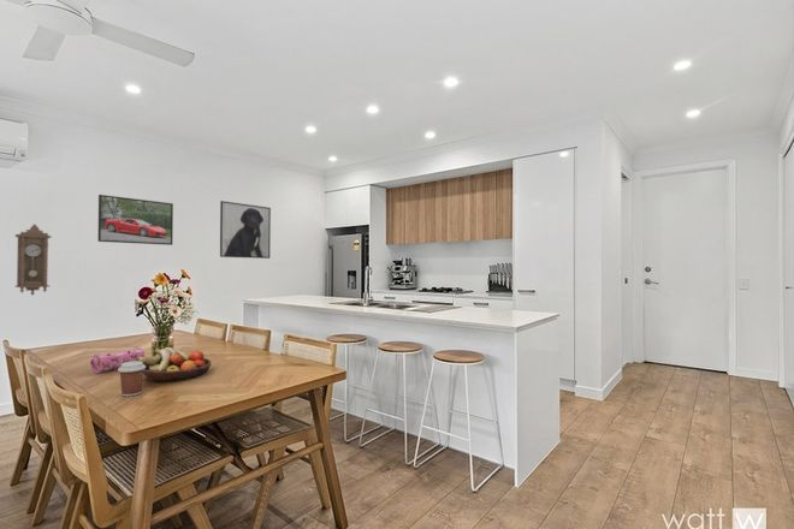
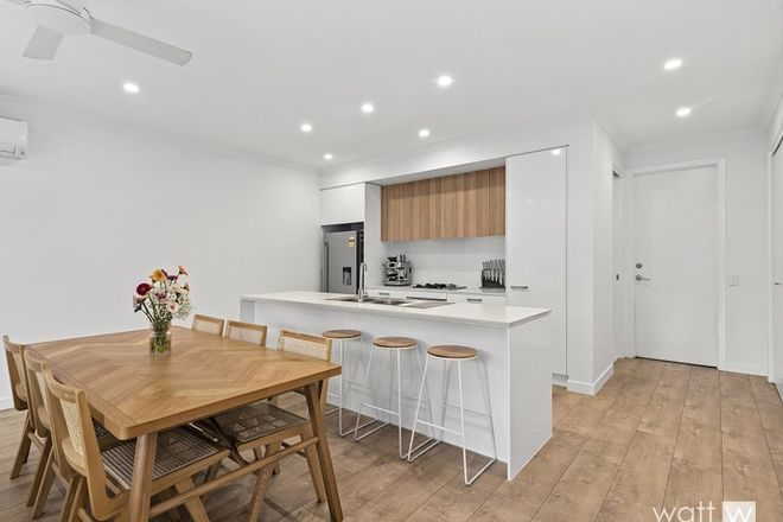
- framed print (137, 221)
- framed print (245, 231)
- coffee cup (131, 378)
- pendulum clock (32, 260)
- pencil case (118, 358)
- fruit bowl (176, 361)
